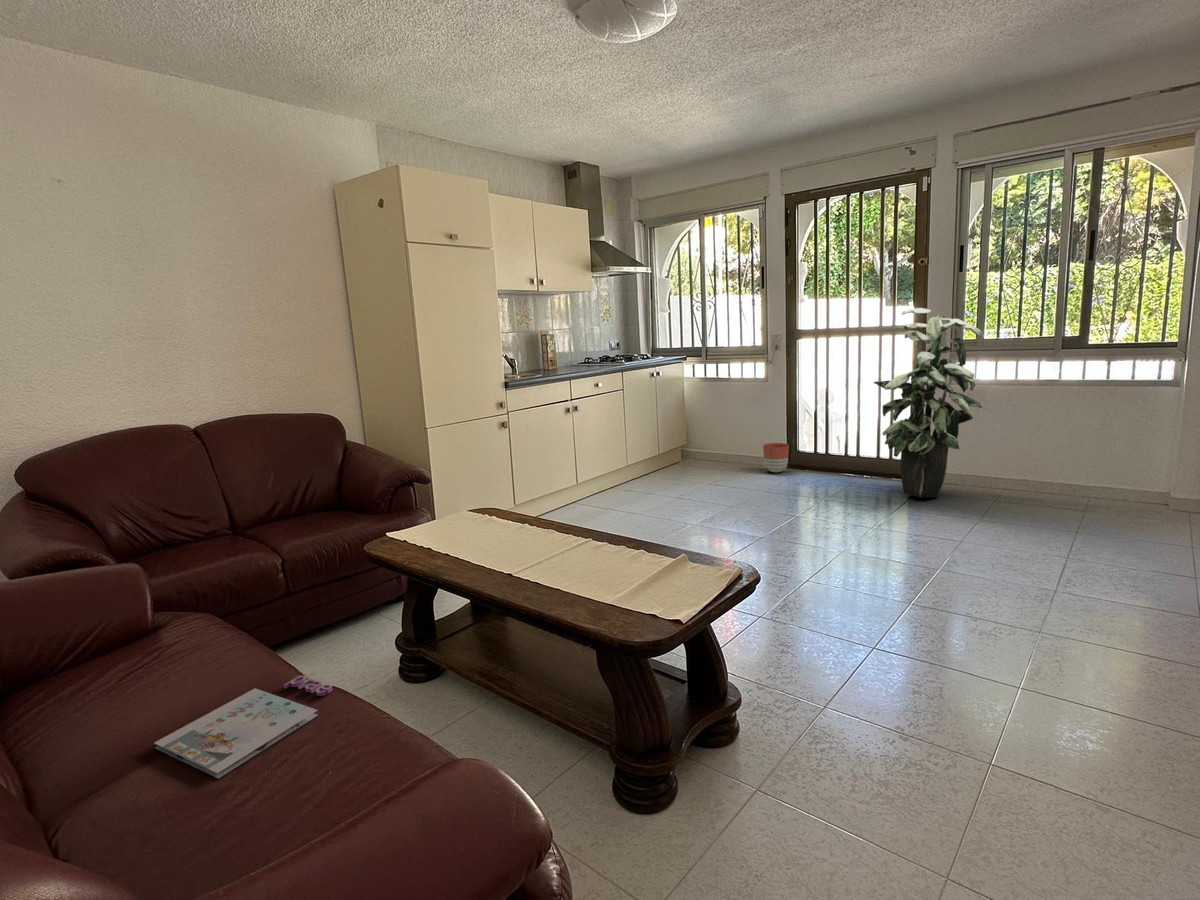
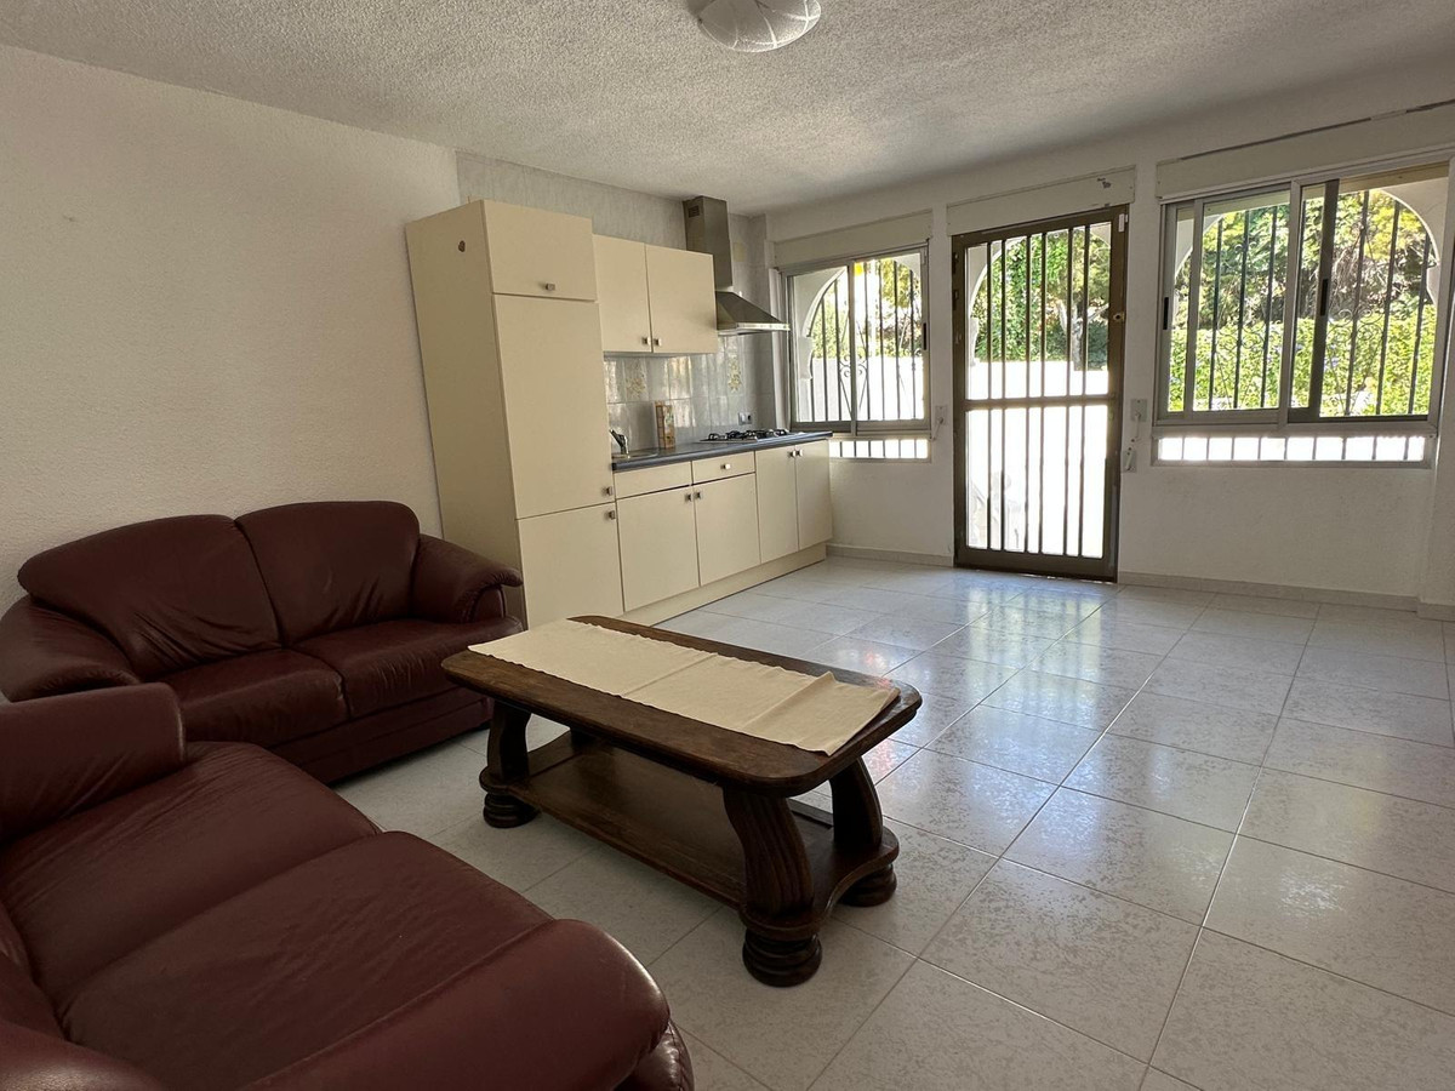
- planter (776, 458)
- indoor plant (924, 404)
- magazine (257, 717)
